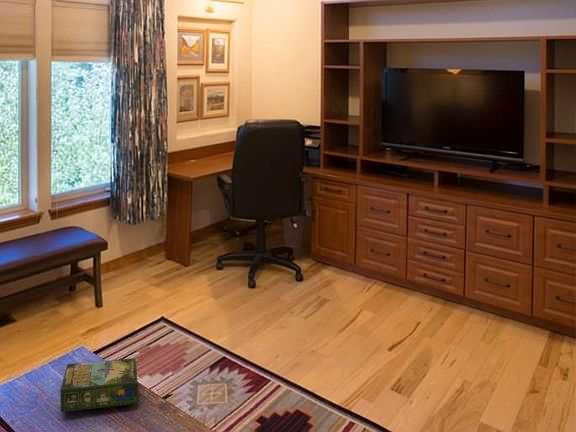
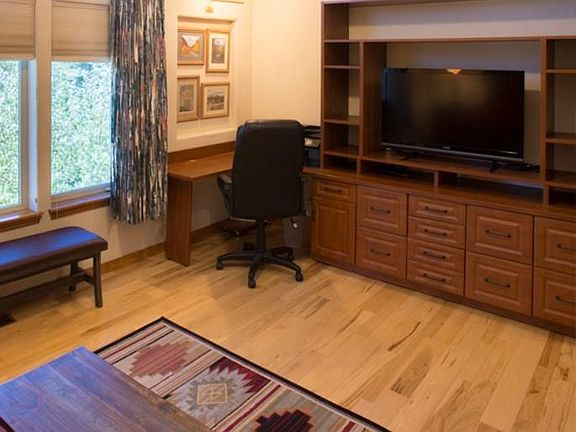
- board game (101, 383)
